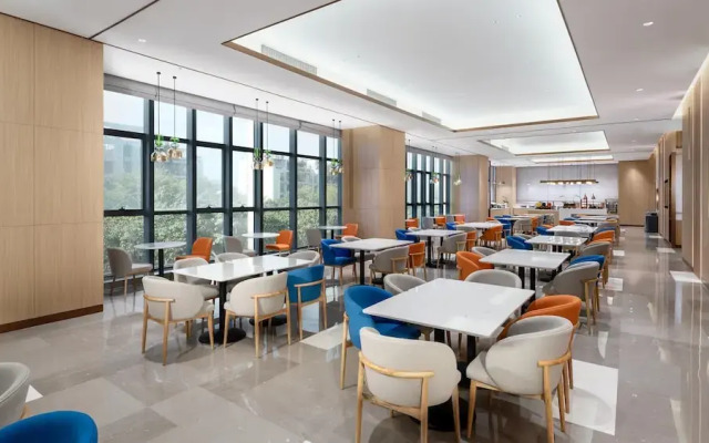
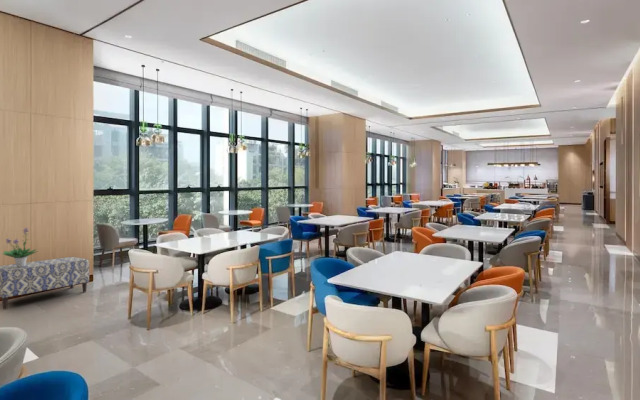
+ potted plant (20, 248)
+ bench (41, 280)
